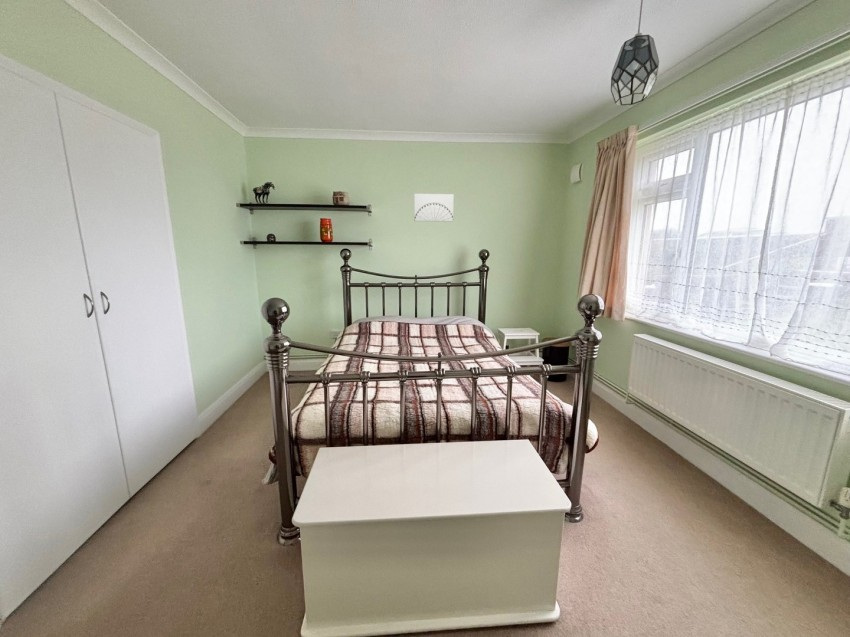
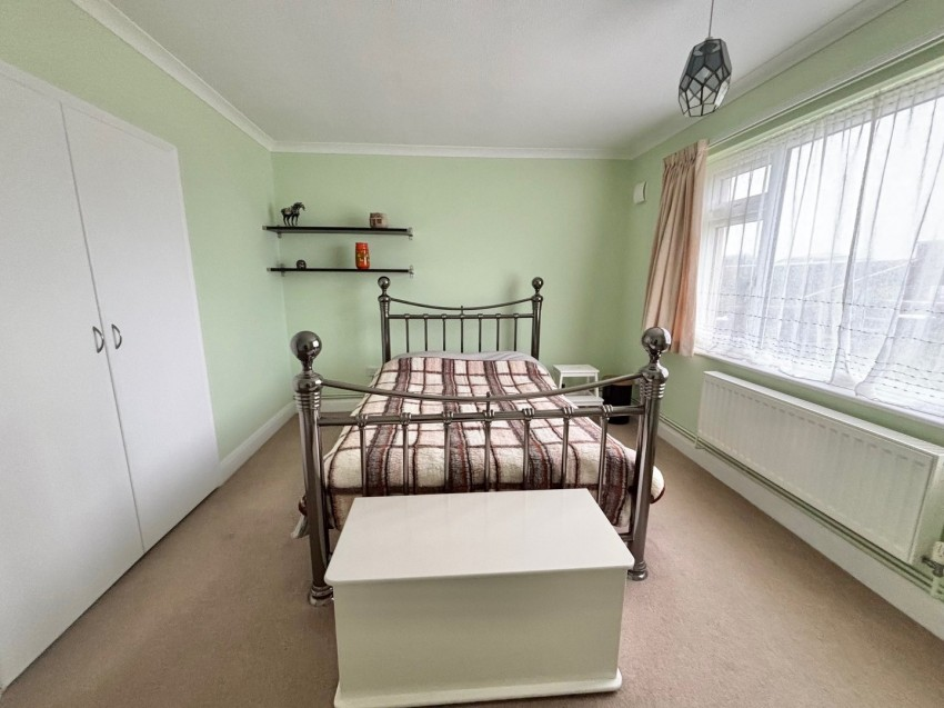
- wall art (433, 207)
